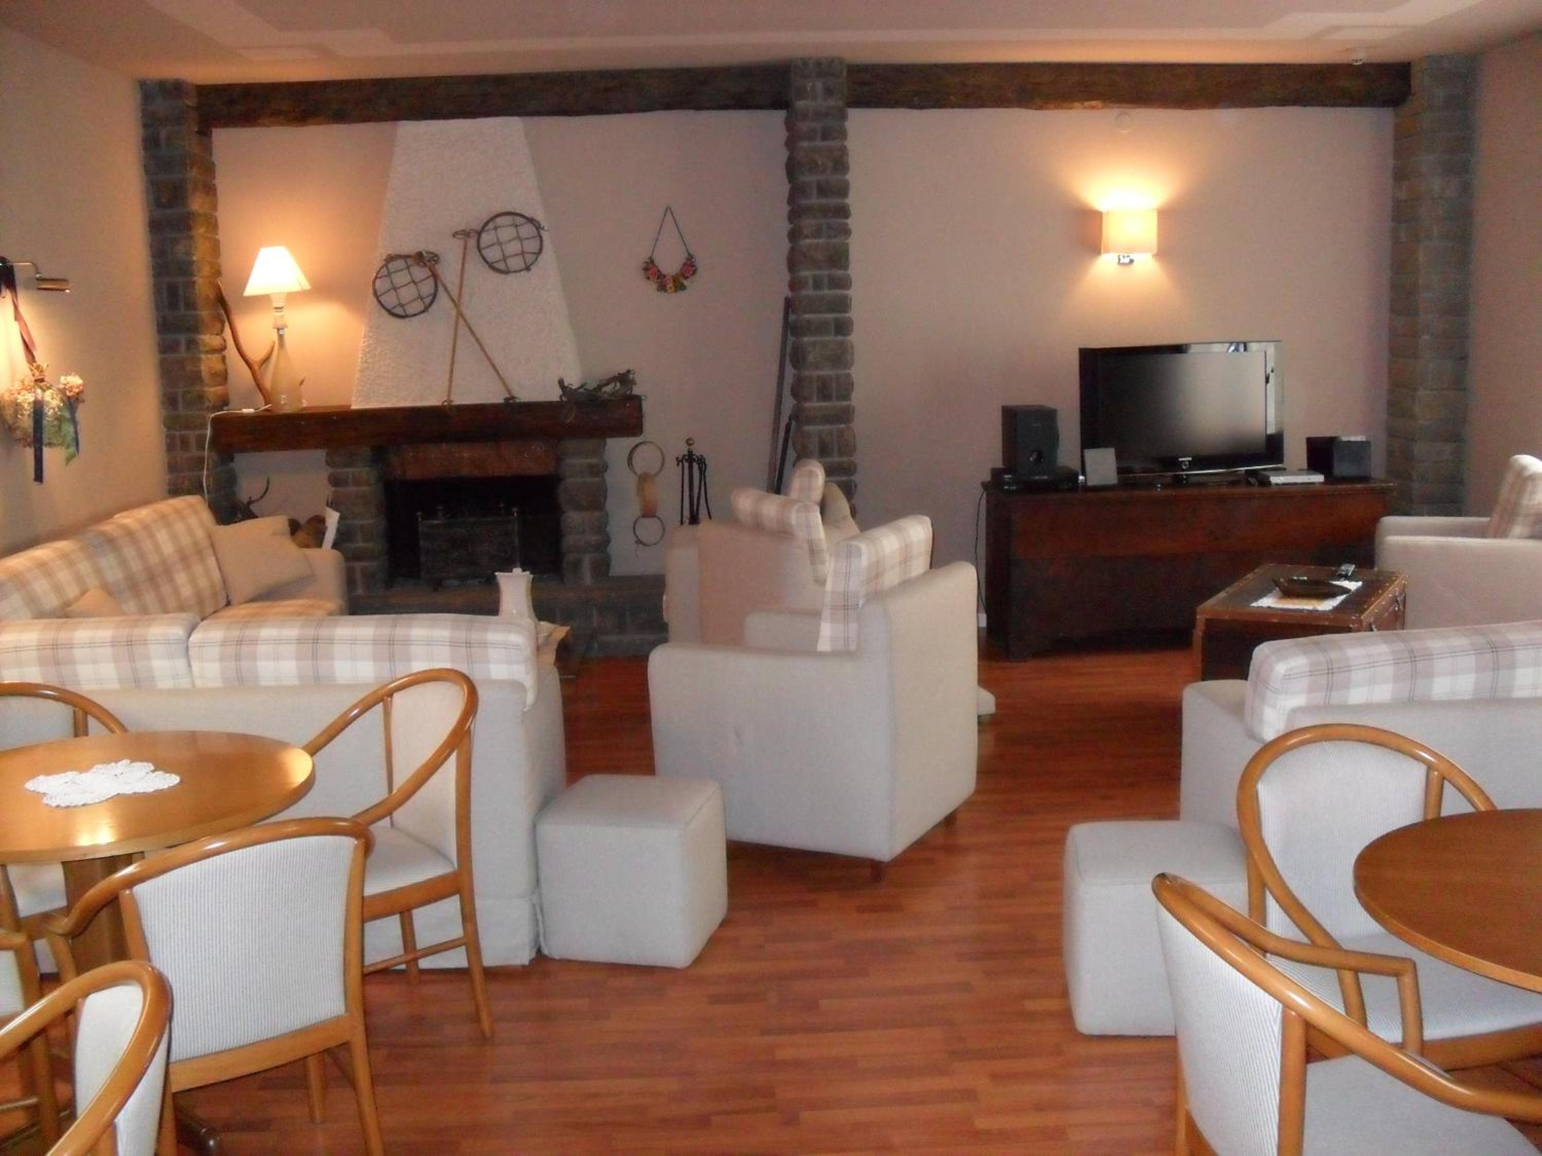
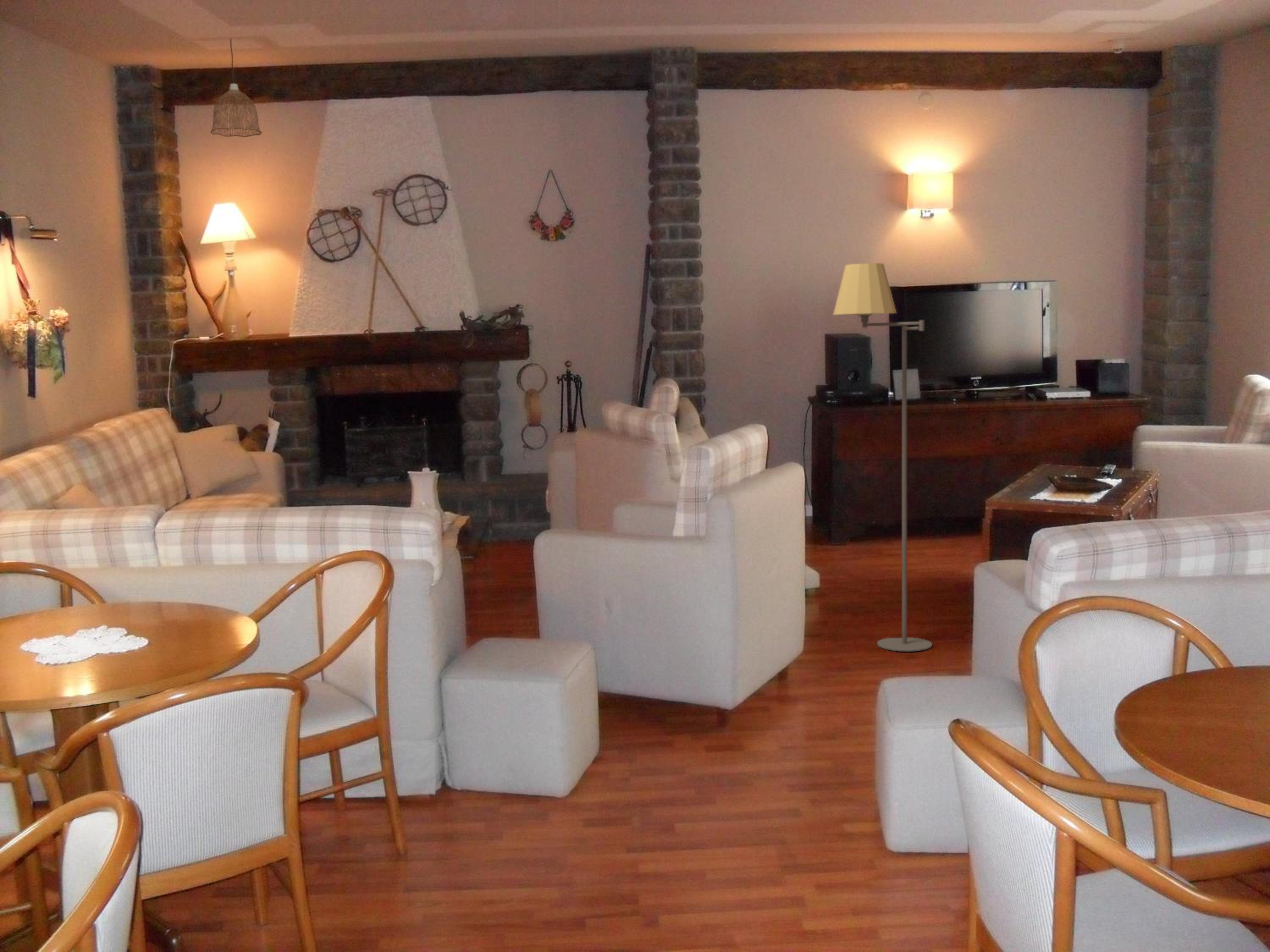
+ pendant lamp (233, 86)
+ floor lamp (902, 459)
